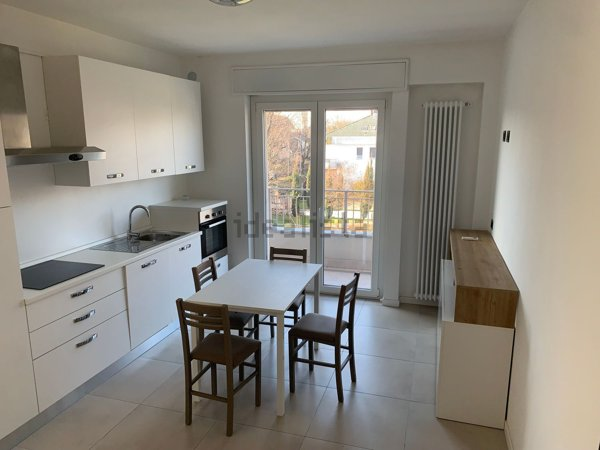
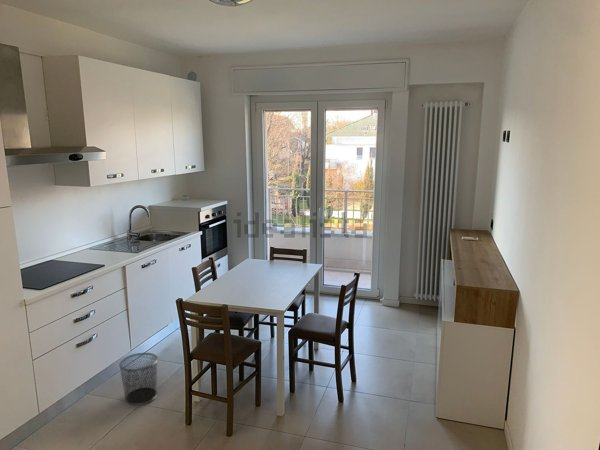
+ waste bin (139, 378)
